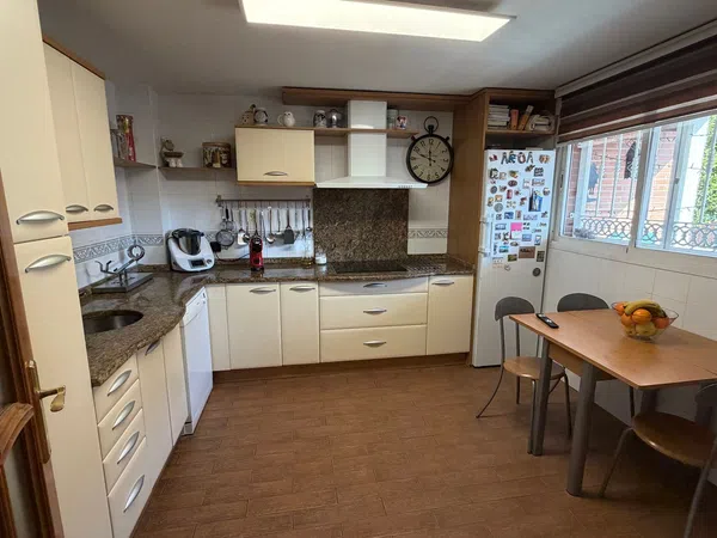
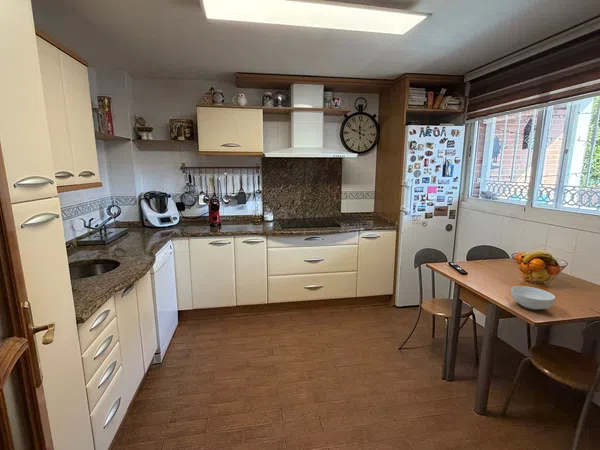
+ cereal bowl (531, 299)
